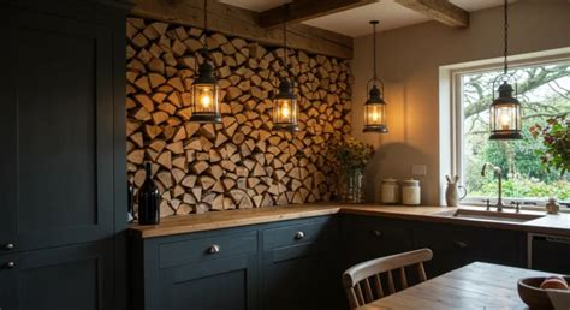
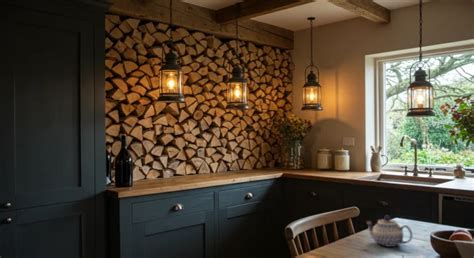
+ teapot (388, 229)
